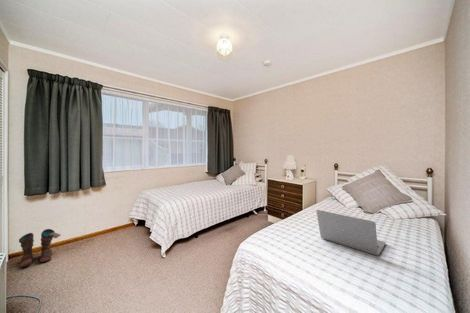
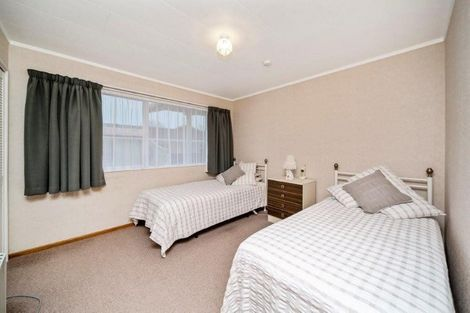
- laptop (350, 226)
- boots (41, 244)
